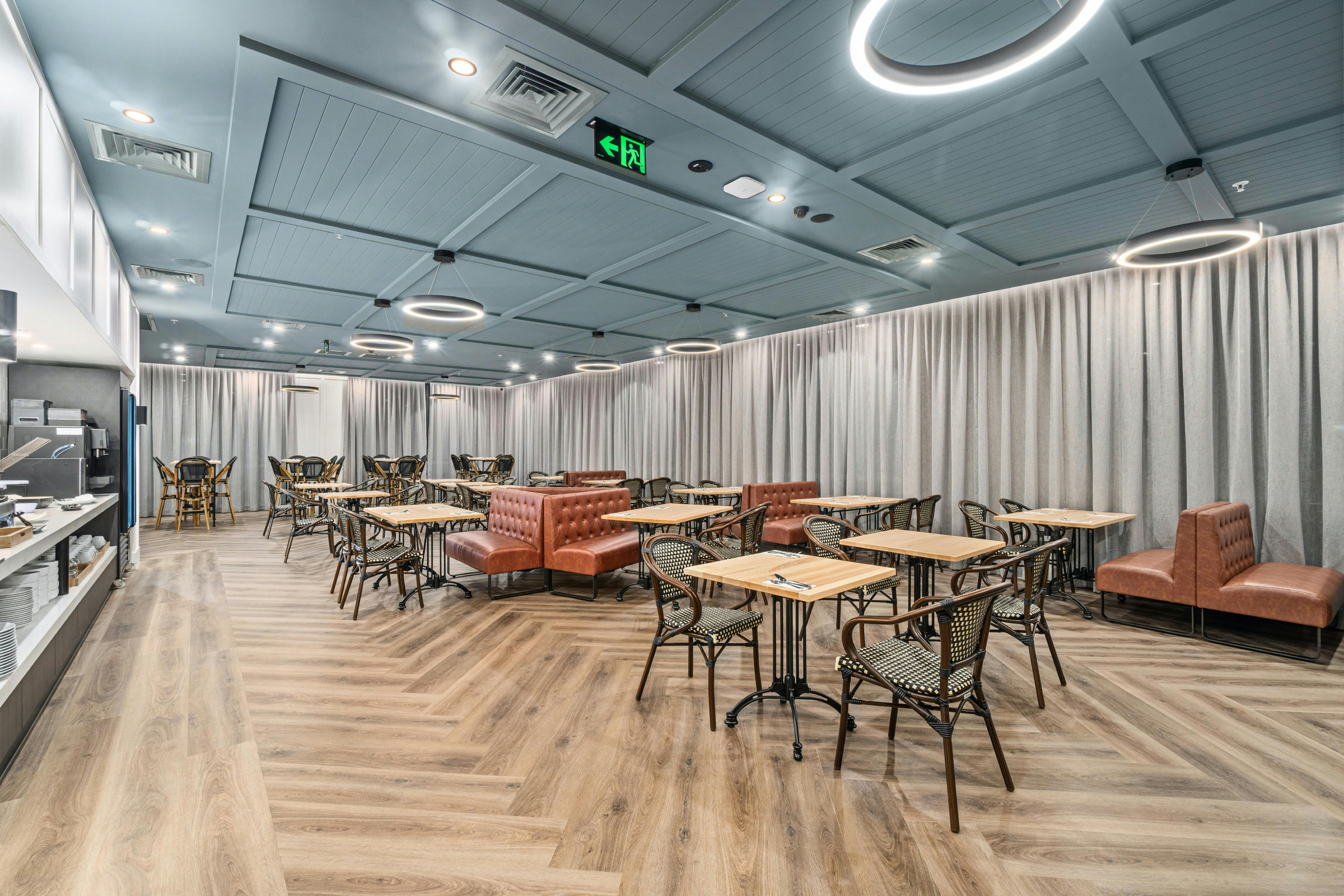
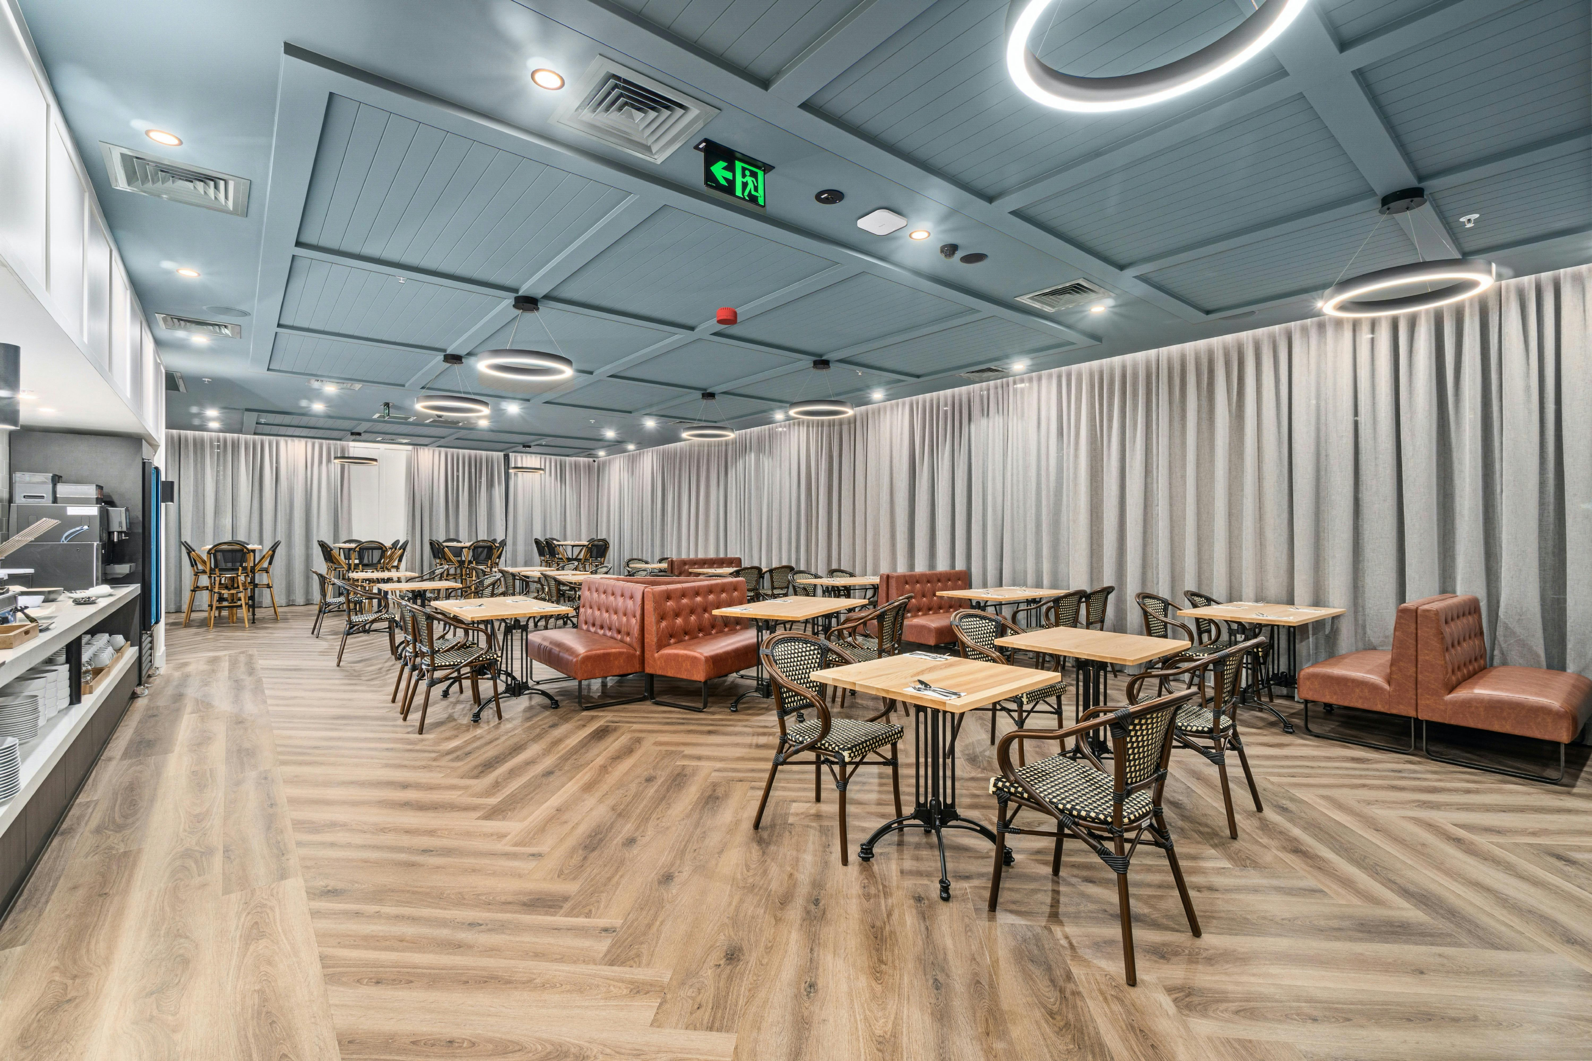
+ smoke detector (727, 315)
